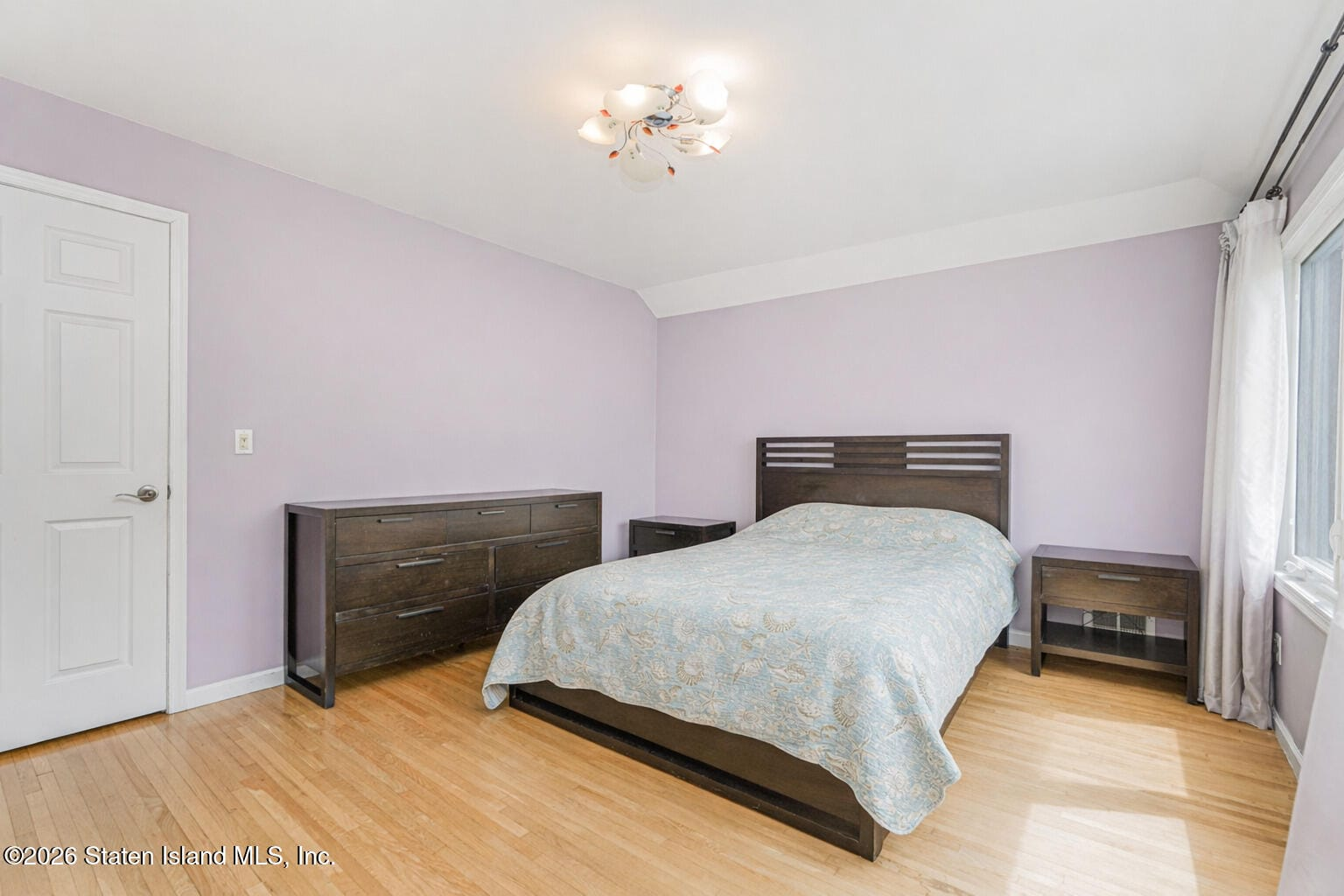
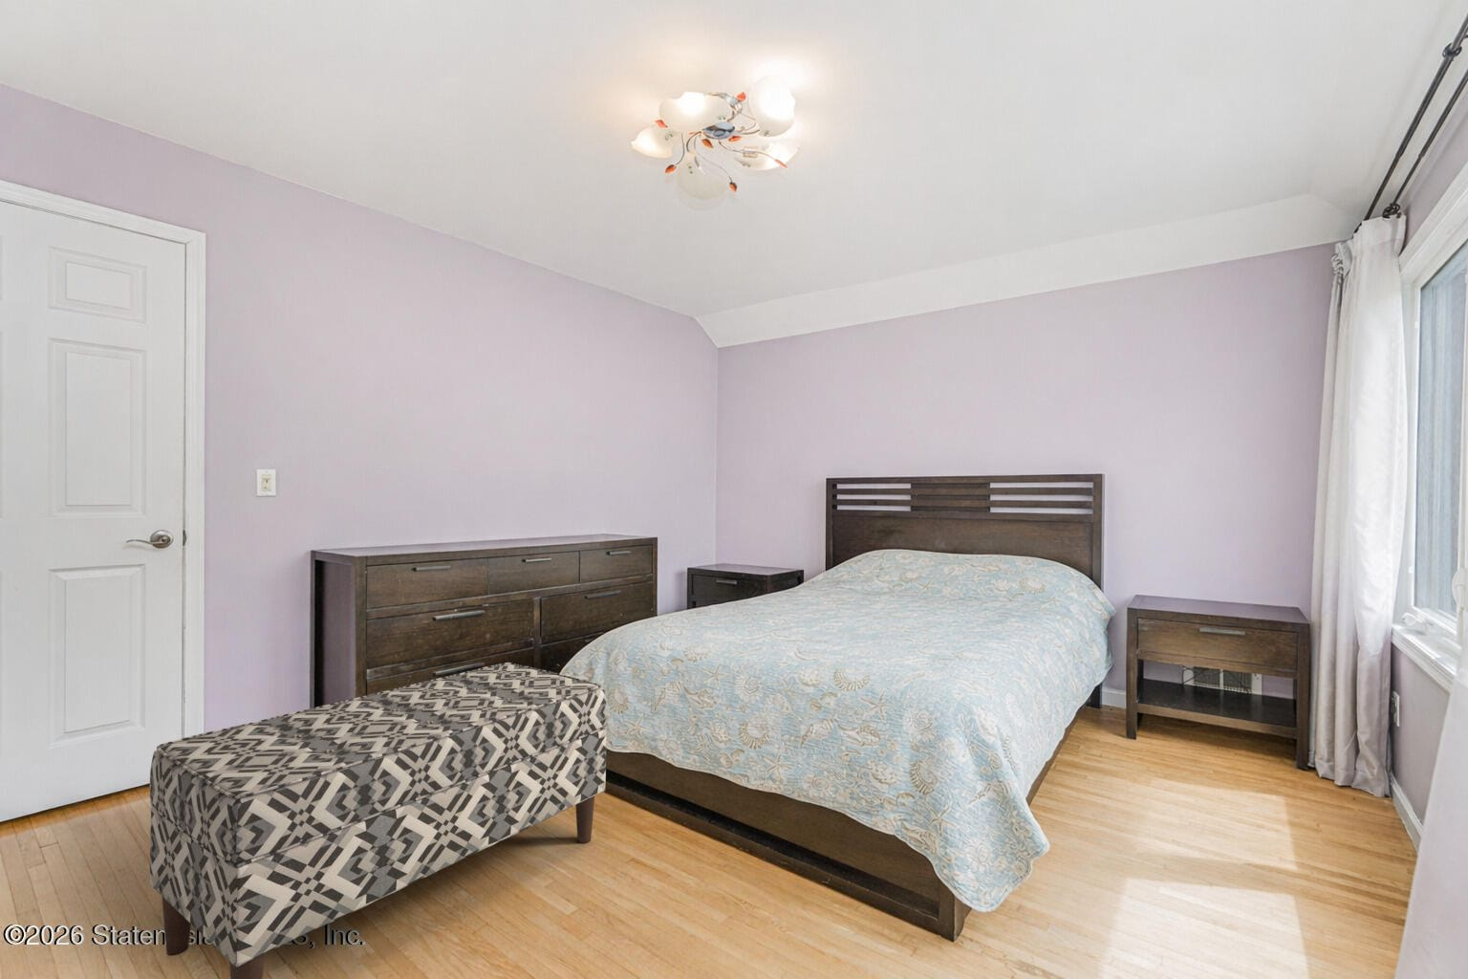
+ bench (410, 799)
